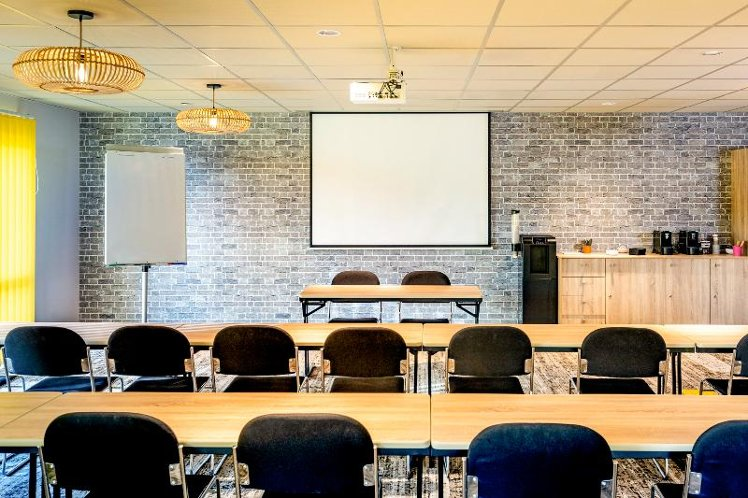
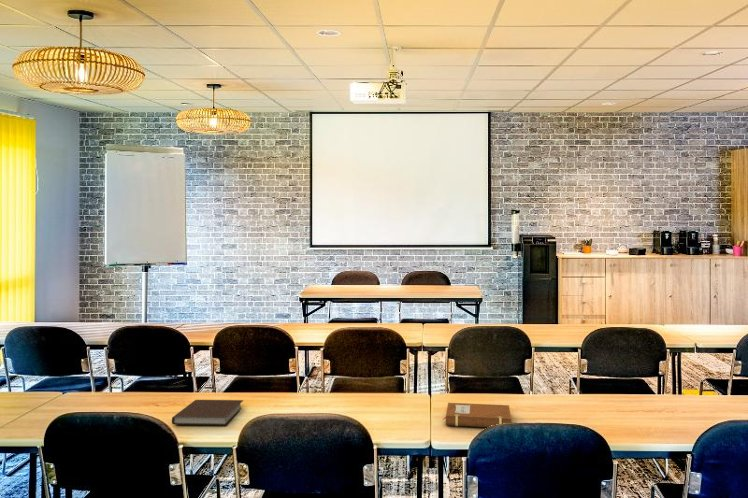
+ notebook (476, 415)
+ notebook (209, 411)
